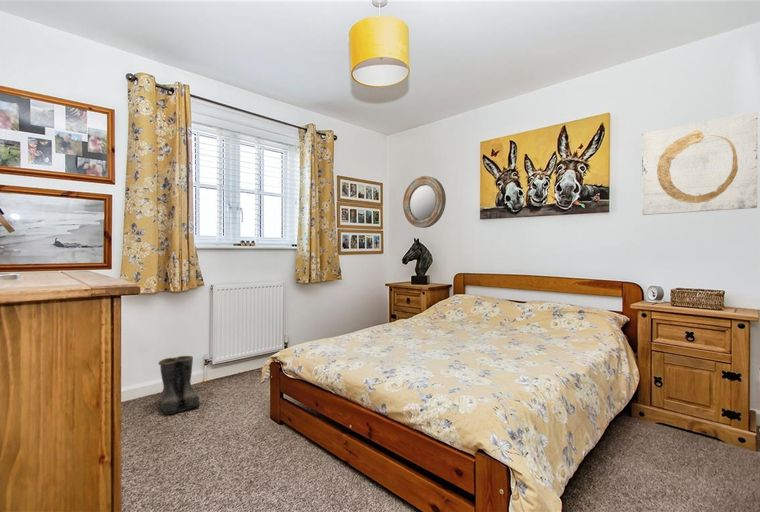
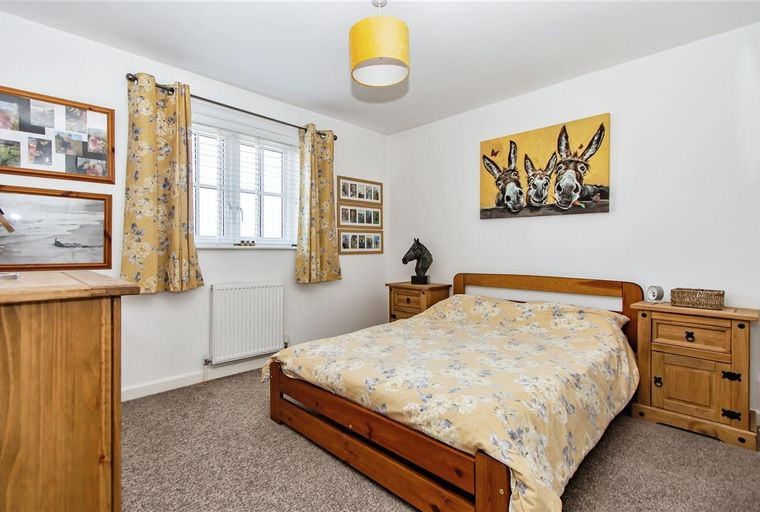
- boots (178, 382)
- wall art (695, 167)
- home mirror (423, 202)
